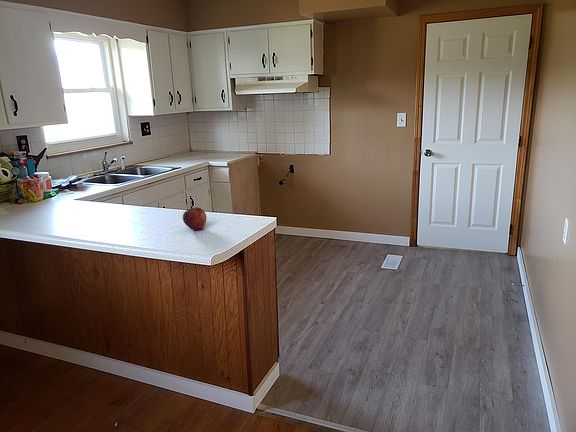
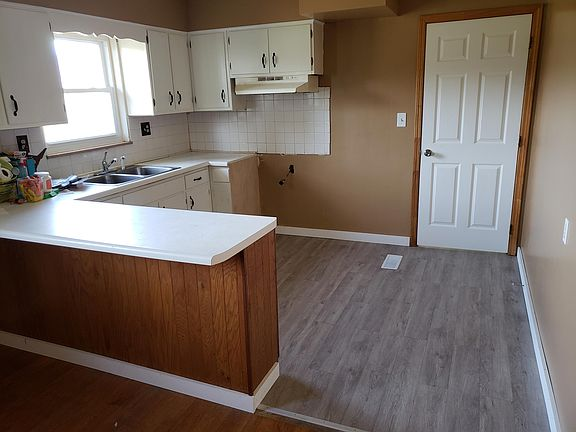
- fruit (194, 218)
